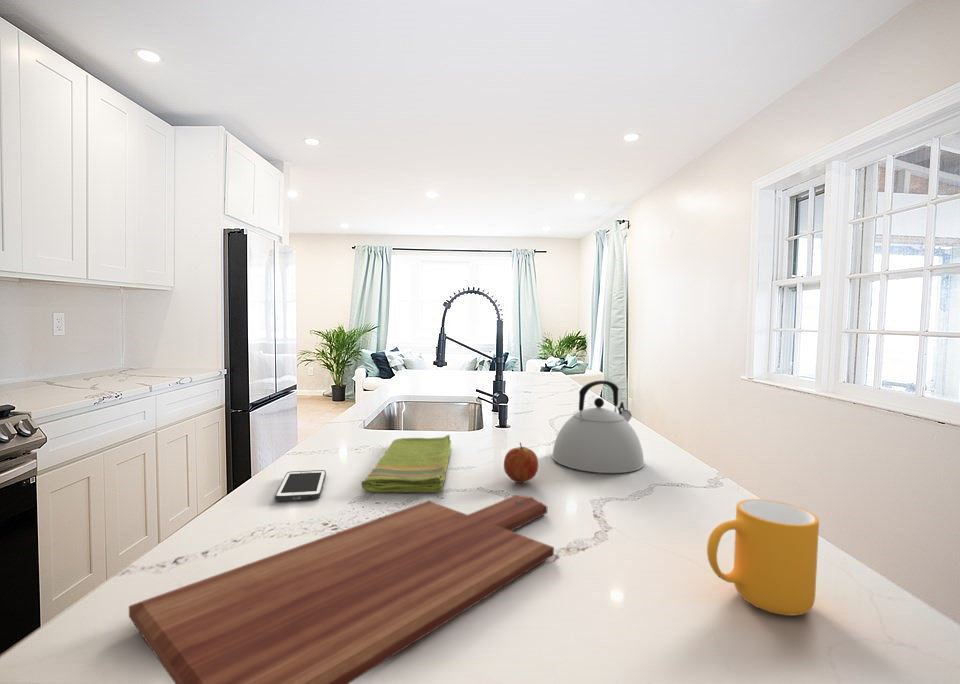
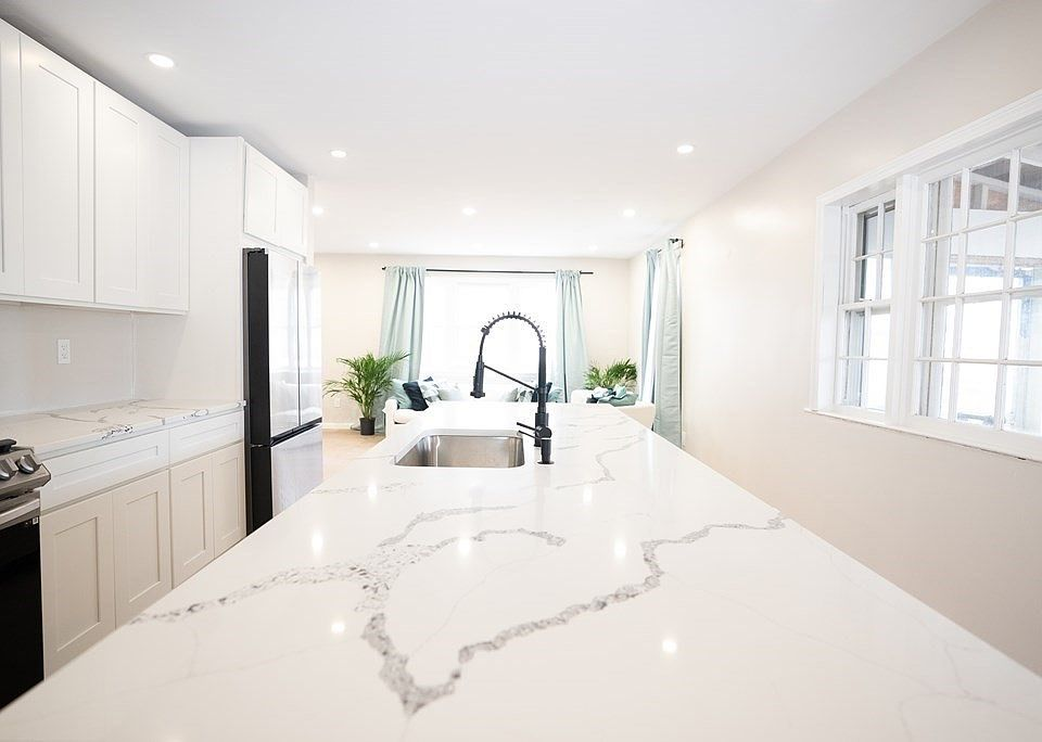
- mug (758, 556)
- cutting board (379, 572)
- fruit (521, 462)
- kettle (599, 420)
- cell phone (302, 484)
- dish towel (413, 458)
